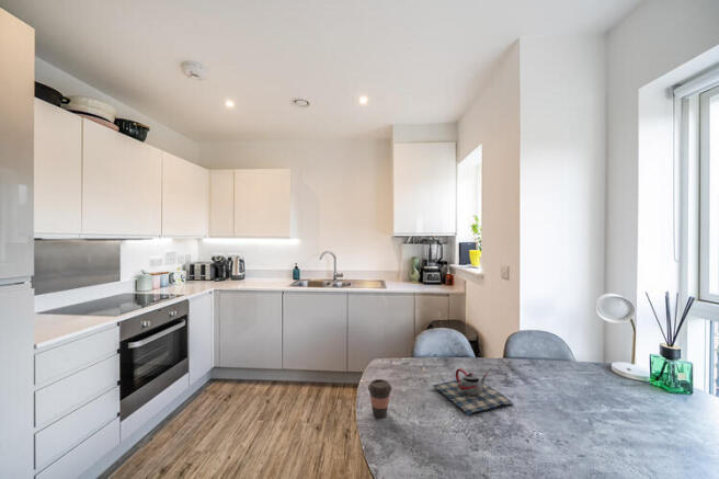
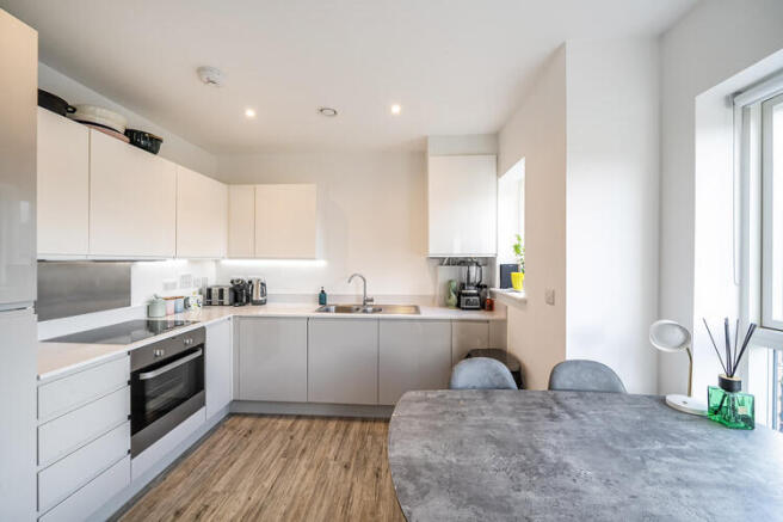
- coffee cup (379, 398)
- teapot (470, 384)
